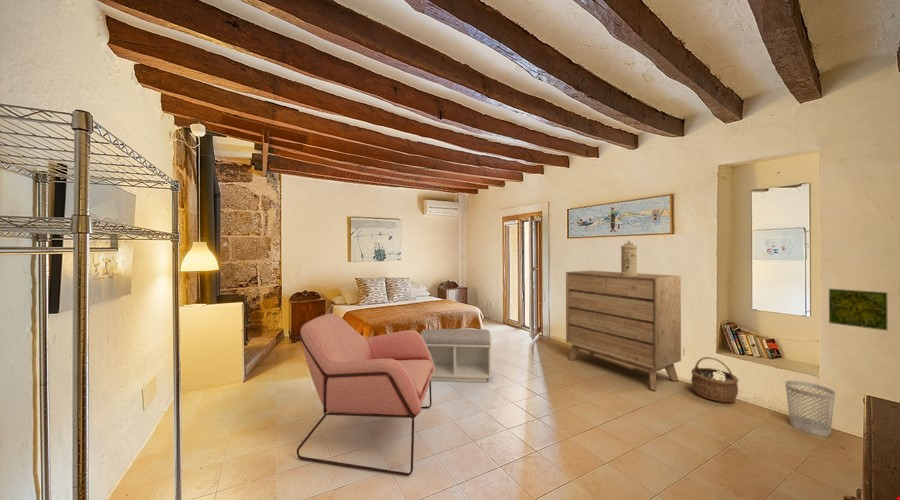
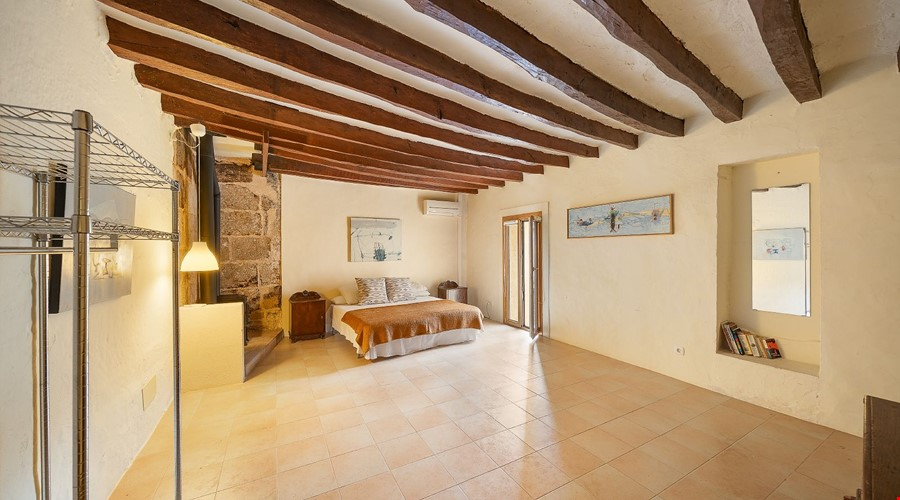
- wastebasket (809, 407)
- wicker basket (713, 378)
- water filter (628, 257)
- dresser (618, 321)
- armchair (370, 375)
- decorative tile (856, 308)
- bench (455, 353)
